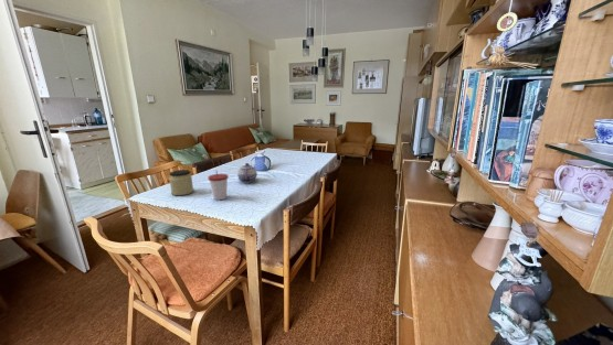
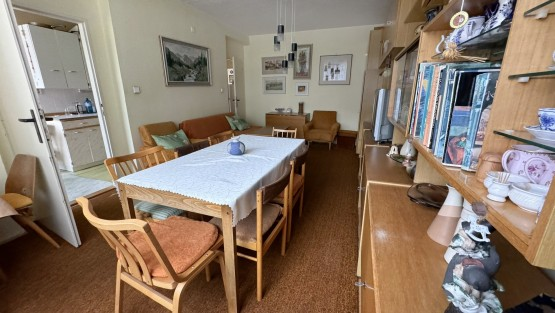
- jar (181, 182)
- cup (219, 184)
- teapot (246, 172)
